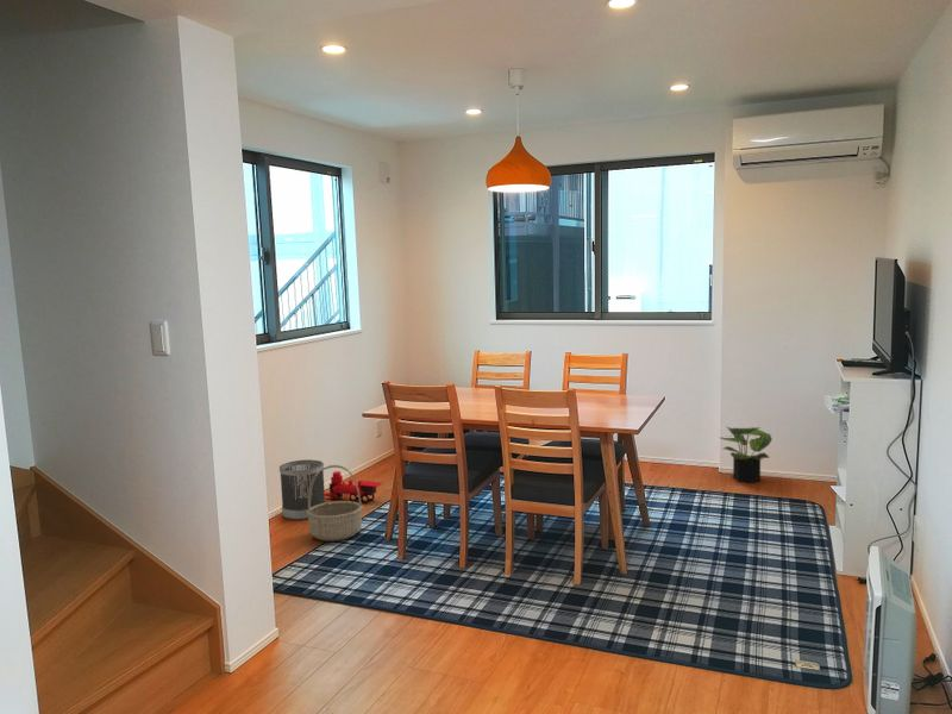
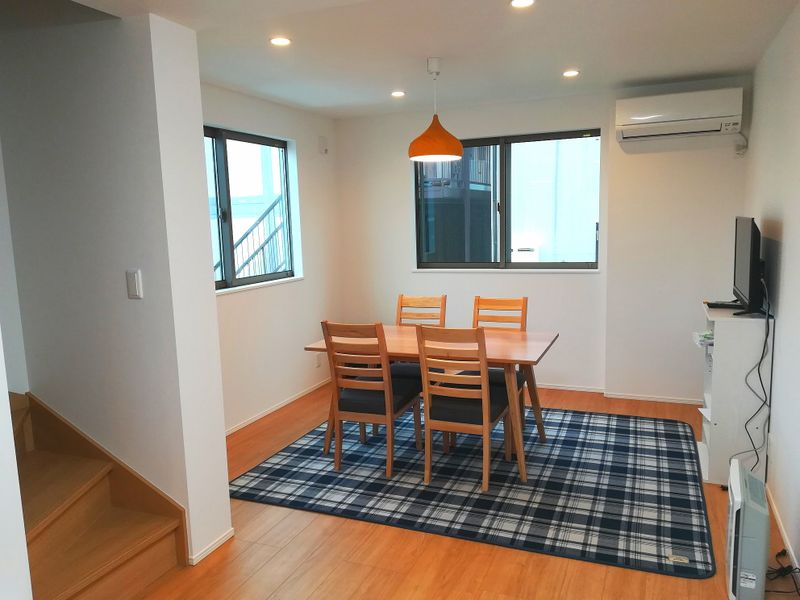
- potted plant (741, 450)
- wastebasket (302, 489)
- toy train (349, 487)
- basket (334, 501)
